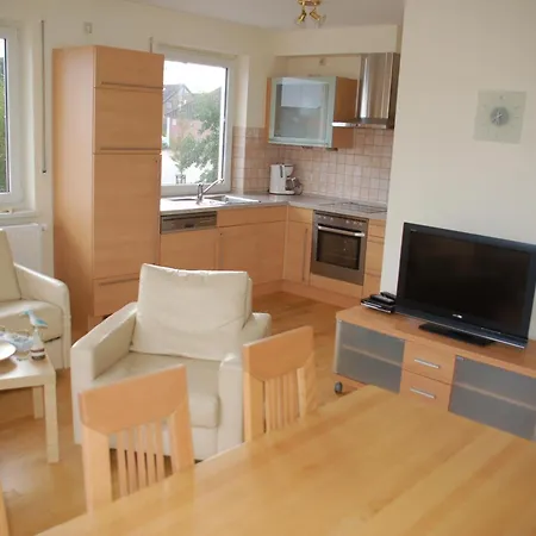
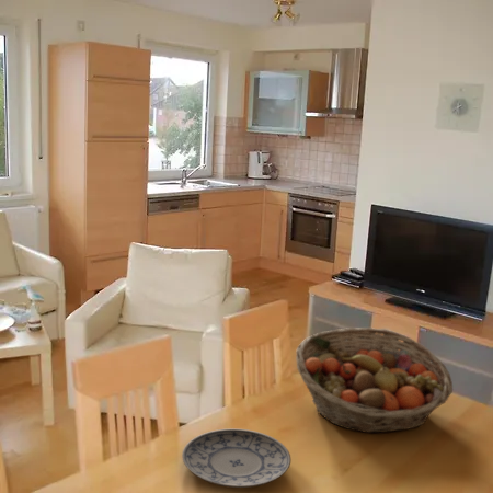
+ fruit basket (371, 378)
+ plate (236, 460)
